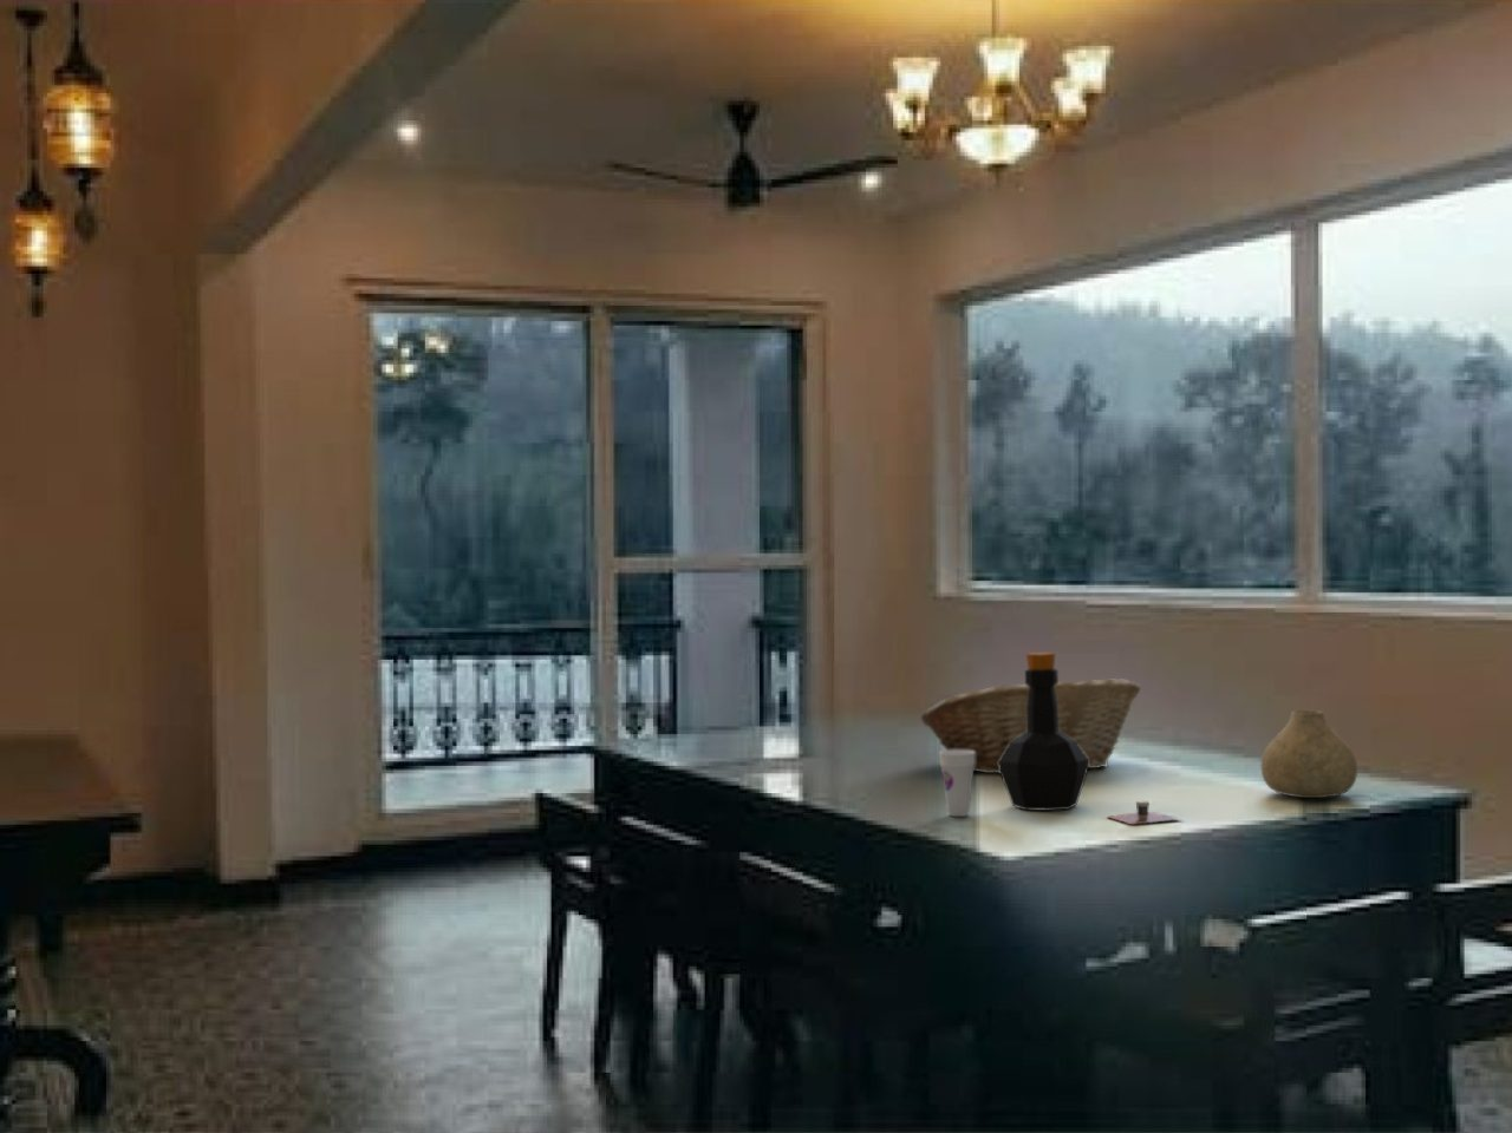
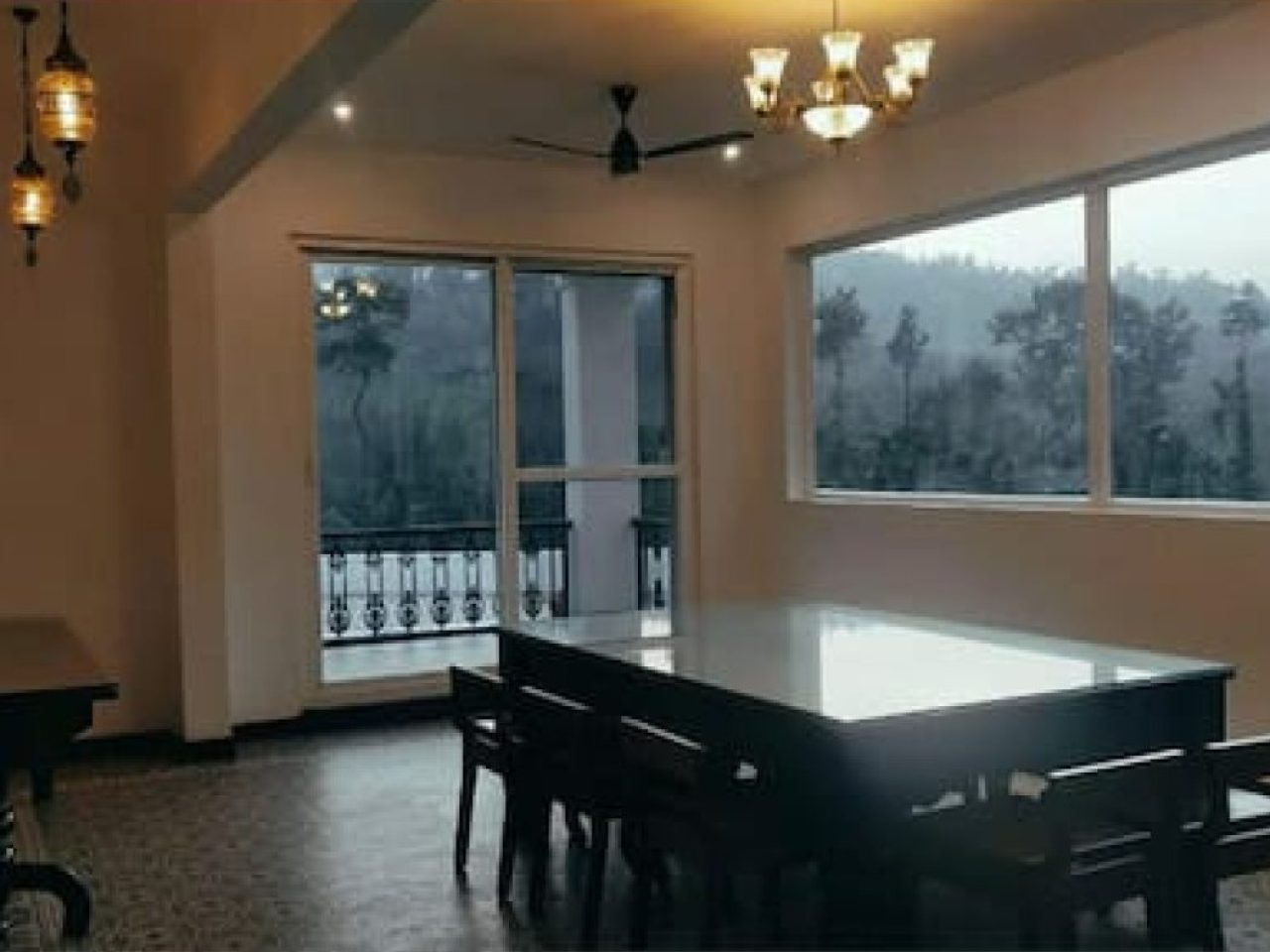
- bottle (1042, 730)
- cup (957, 782)
- cup (1143, 808)
- fruit basket (1026, 721)
- vase (1307, 753)
